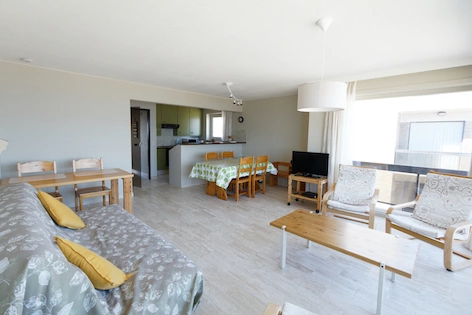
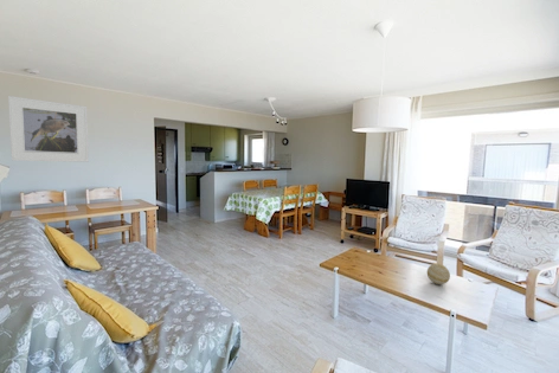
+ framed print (51, 131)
+ decorative ball (438, 274)
